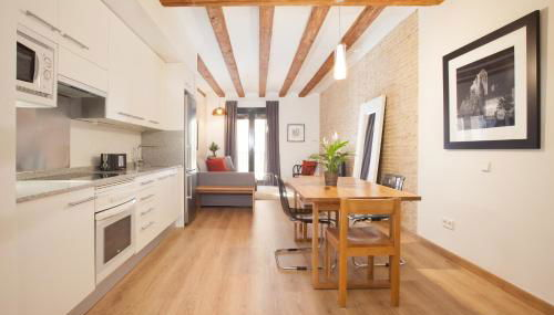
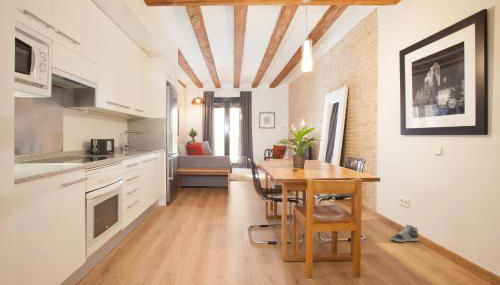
+ sneaker (404, 232)
